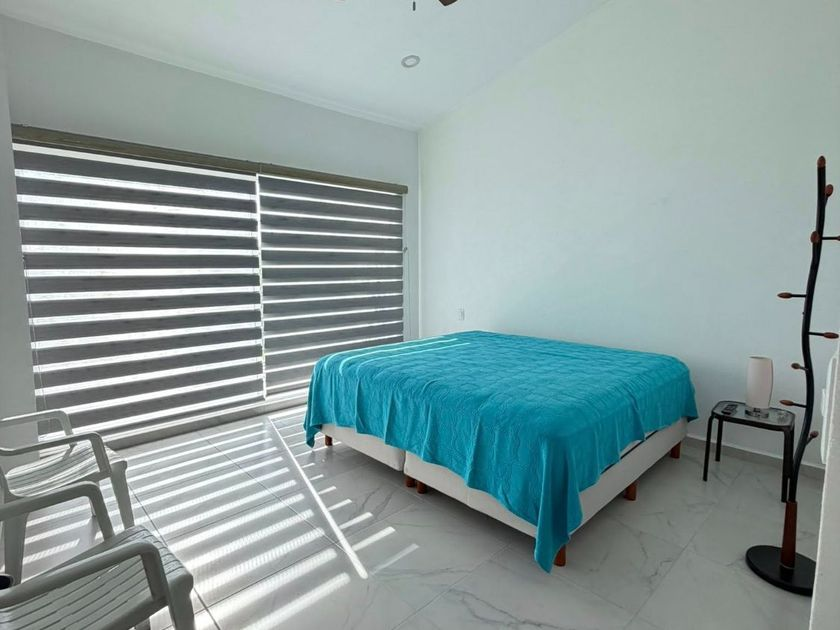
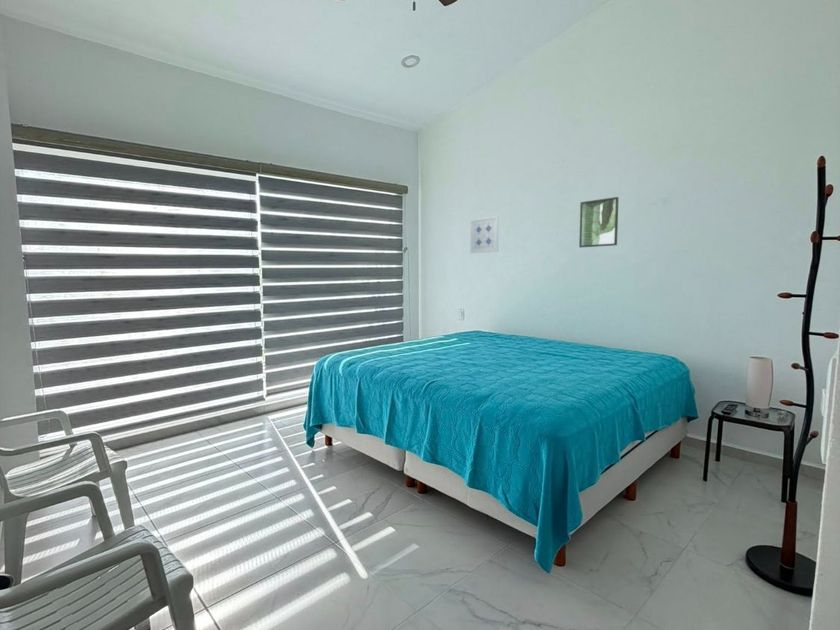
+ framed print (598, 223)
+ wall art (484, 235)
